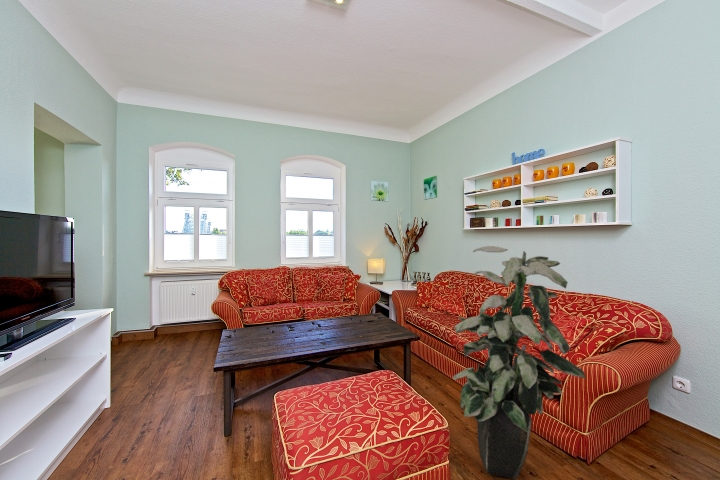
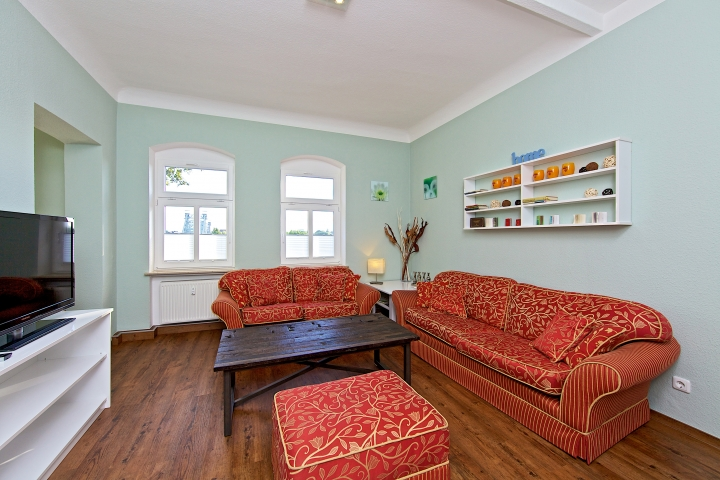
- indoor plant (505, 354)
